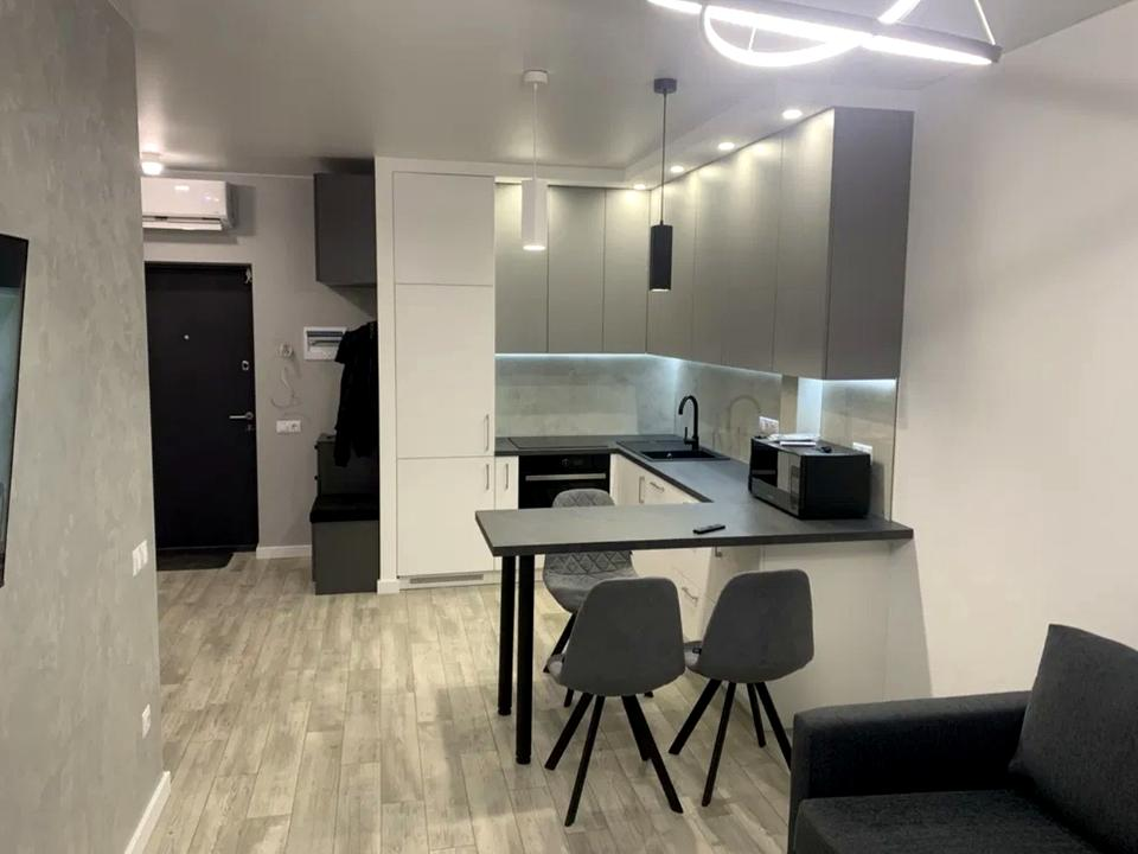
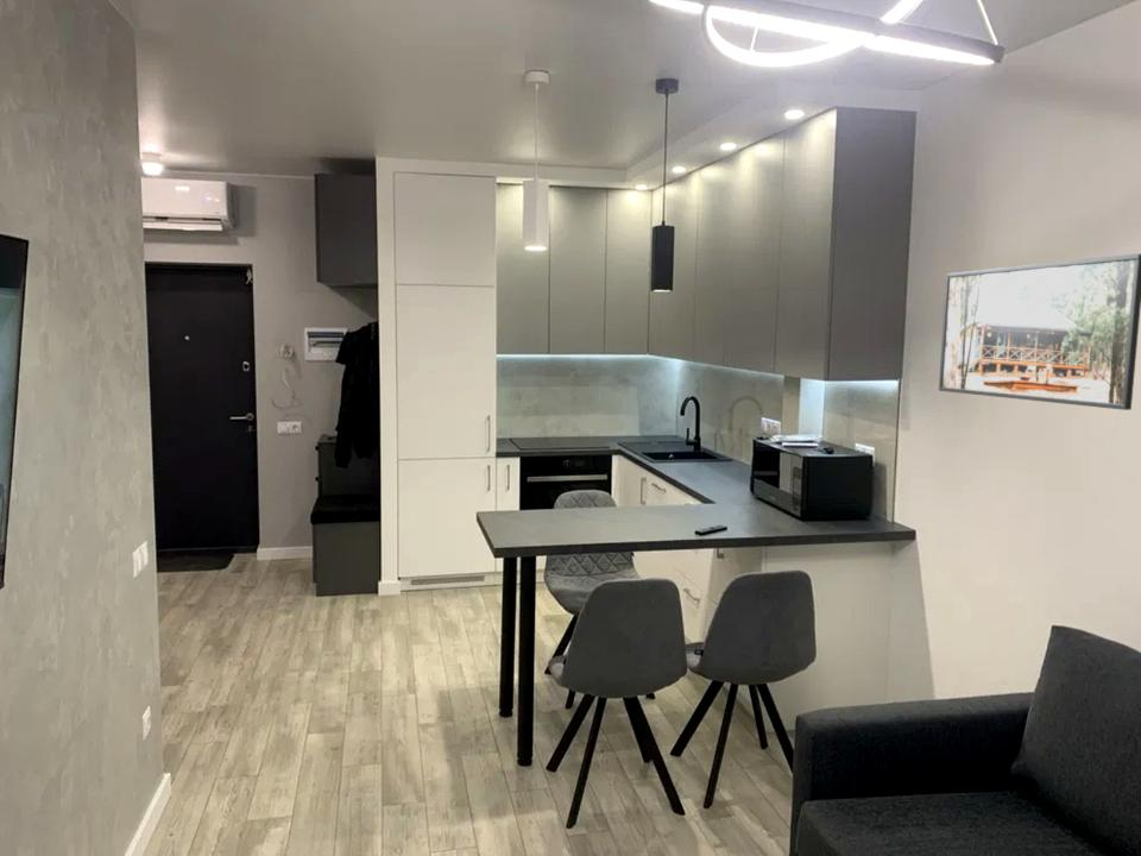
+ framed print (1026, 332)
